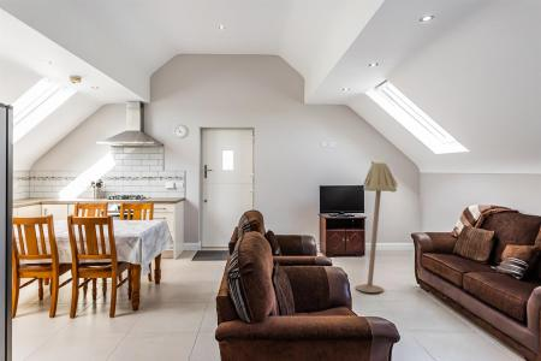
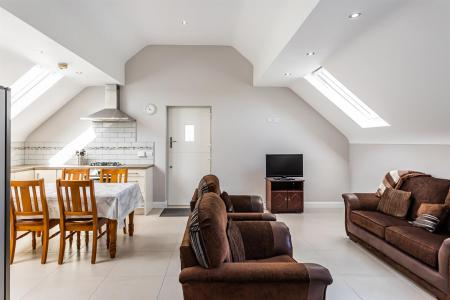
- floor lamp (376, 224)
